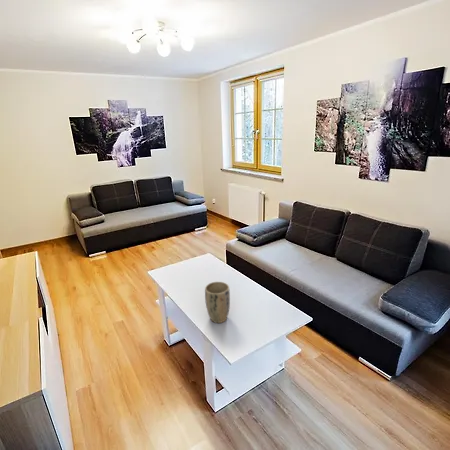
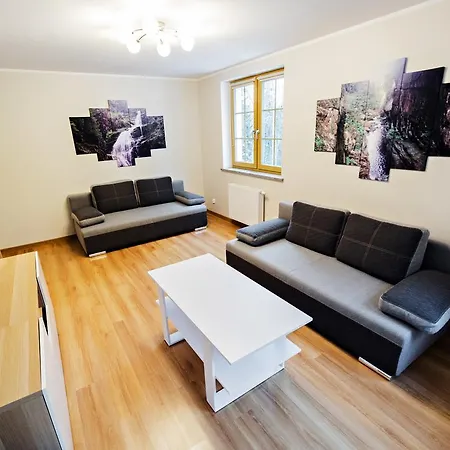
- plant pot (217, 303)
